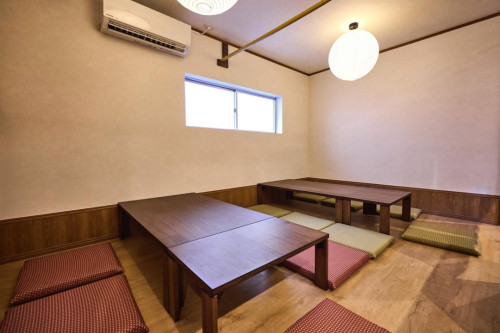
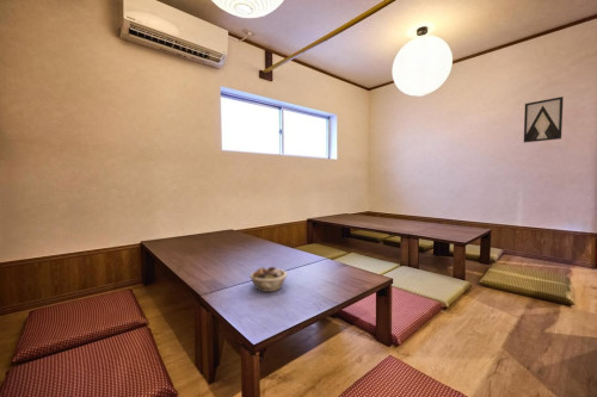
+ succulent planter (269, 277)
+ wall art (542, 120)
